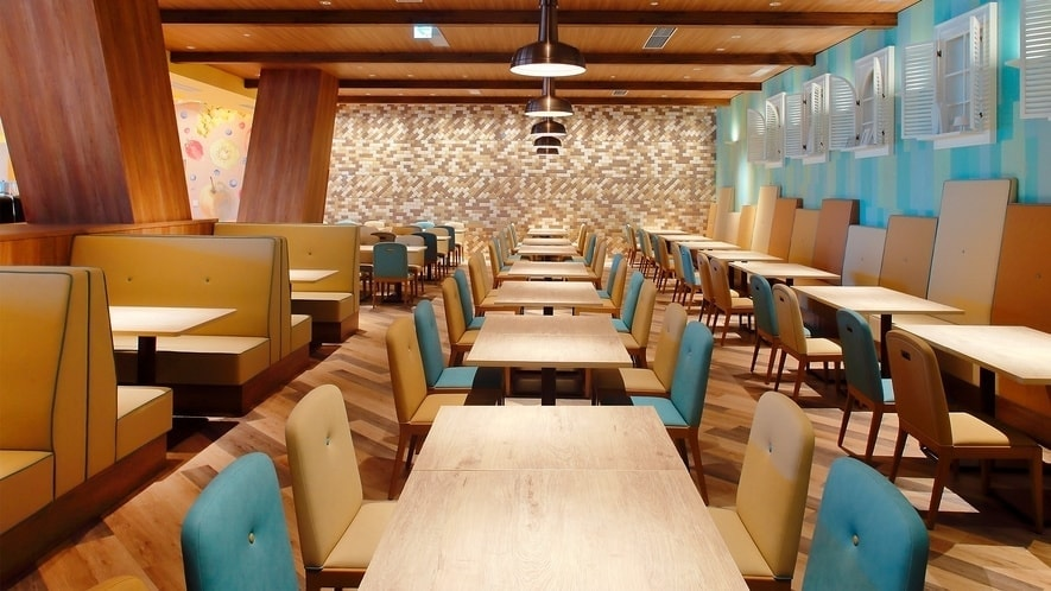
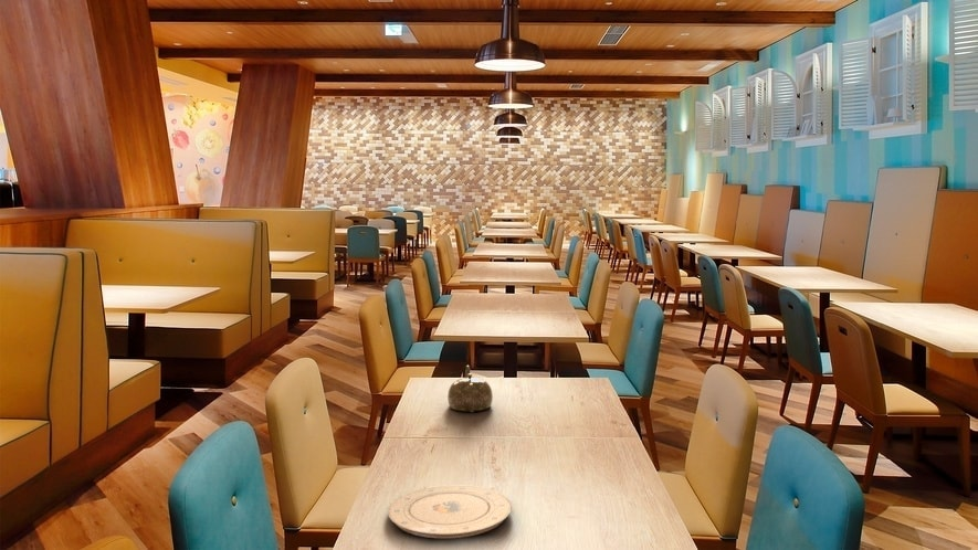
+ teapot (470, 389)
+ plate (450, 510)
